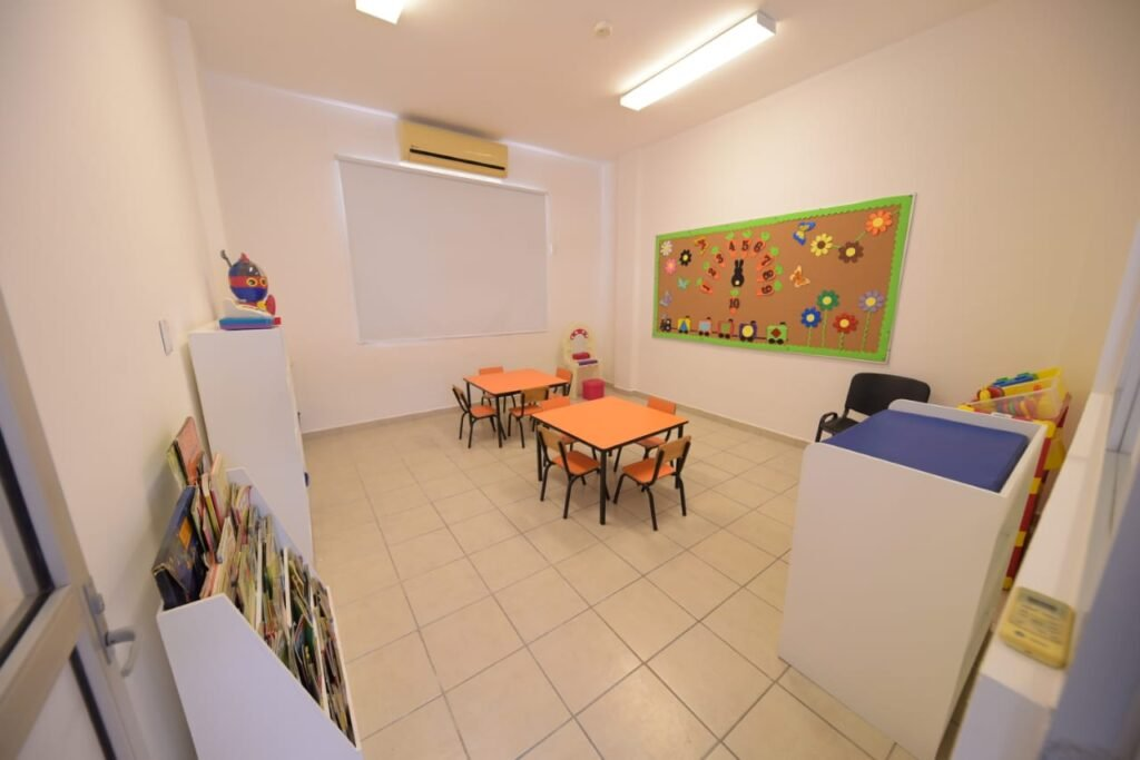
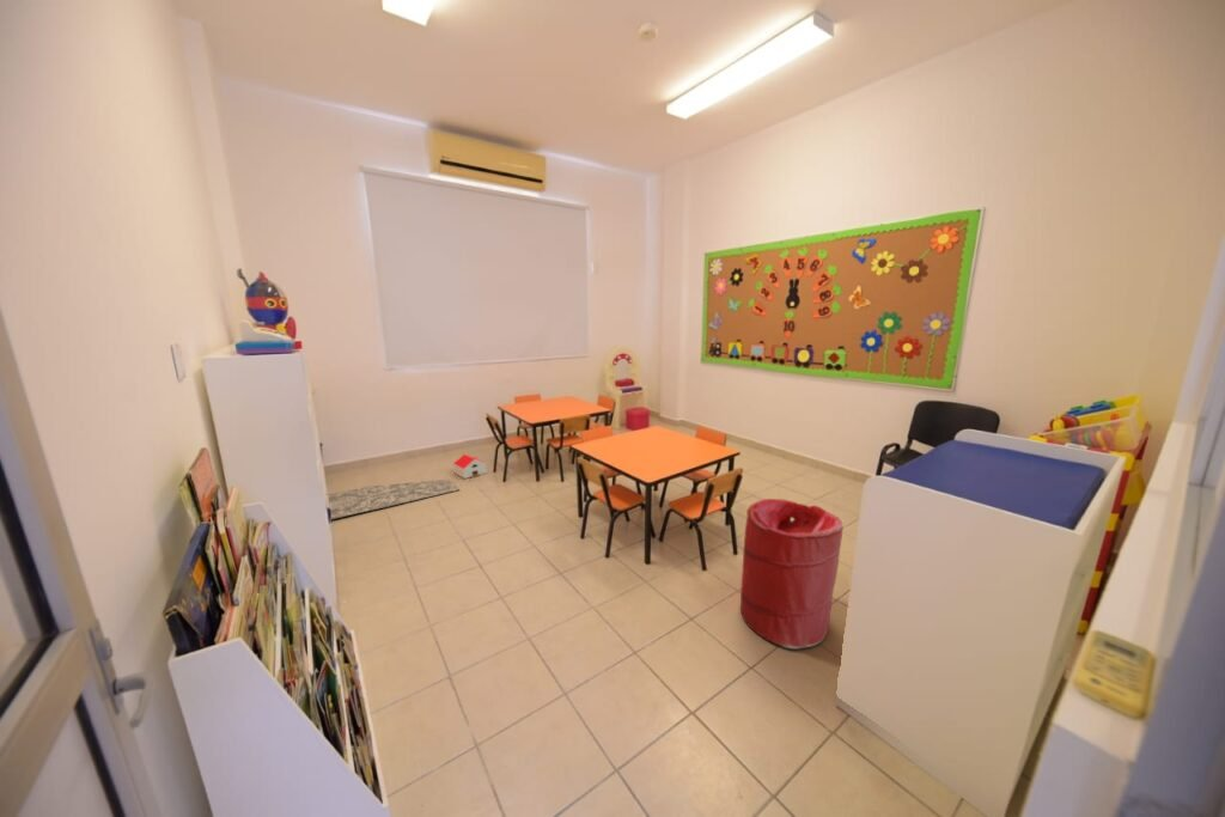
+ rug (379, 494)
+ toy house (469, 464)
+ laundry hamper (788, 565)
